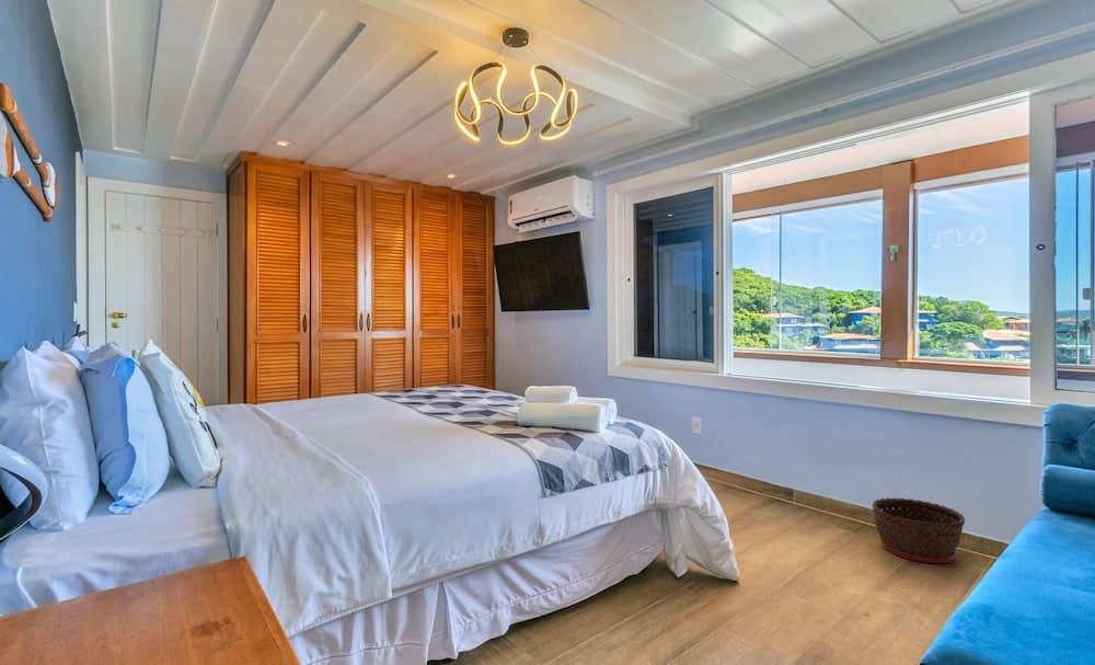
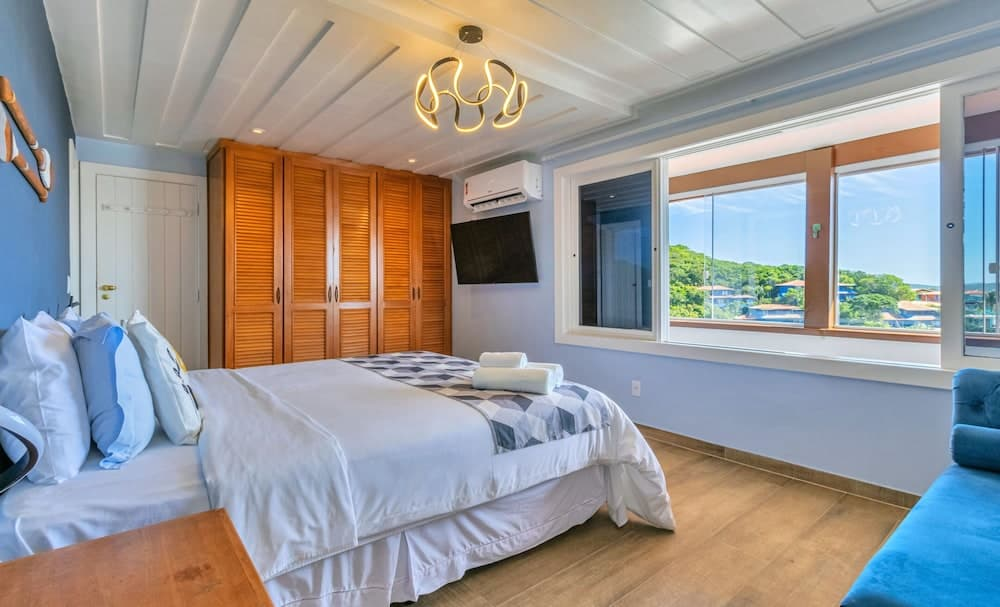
- basket (917, 529)
